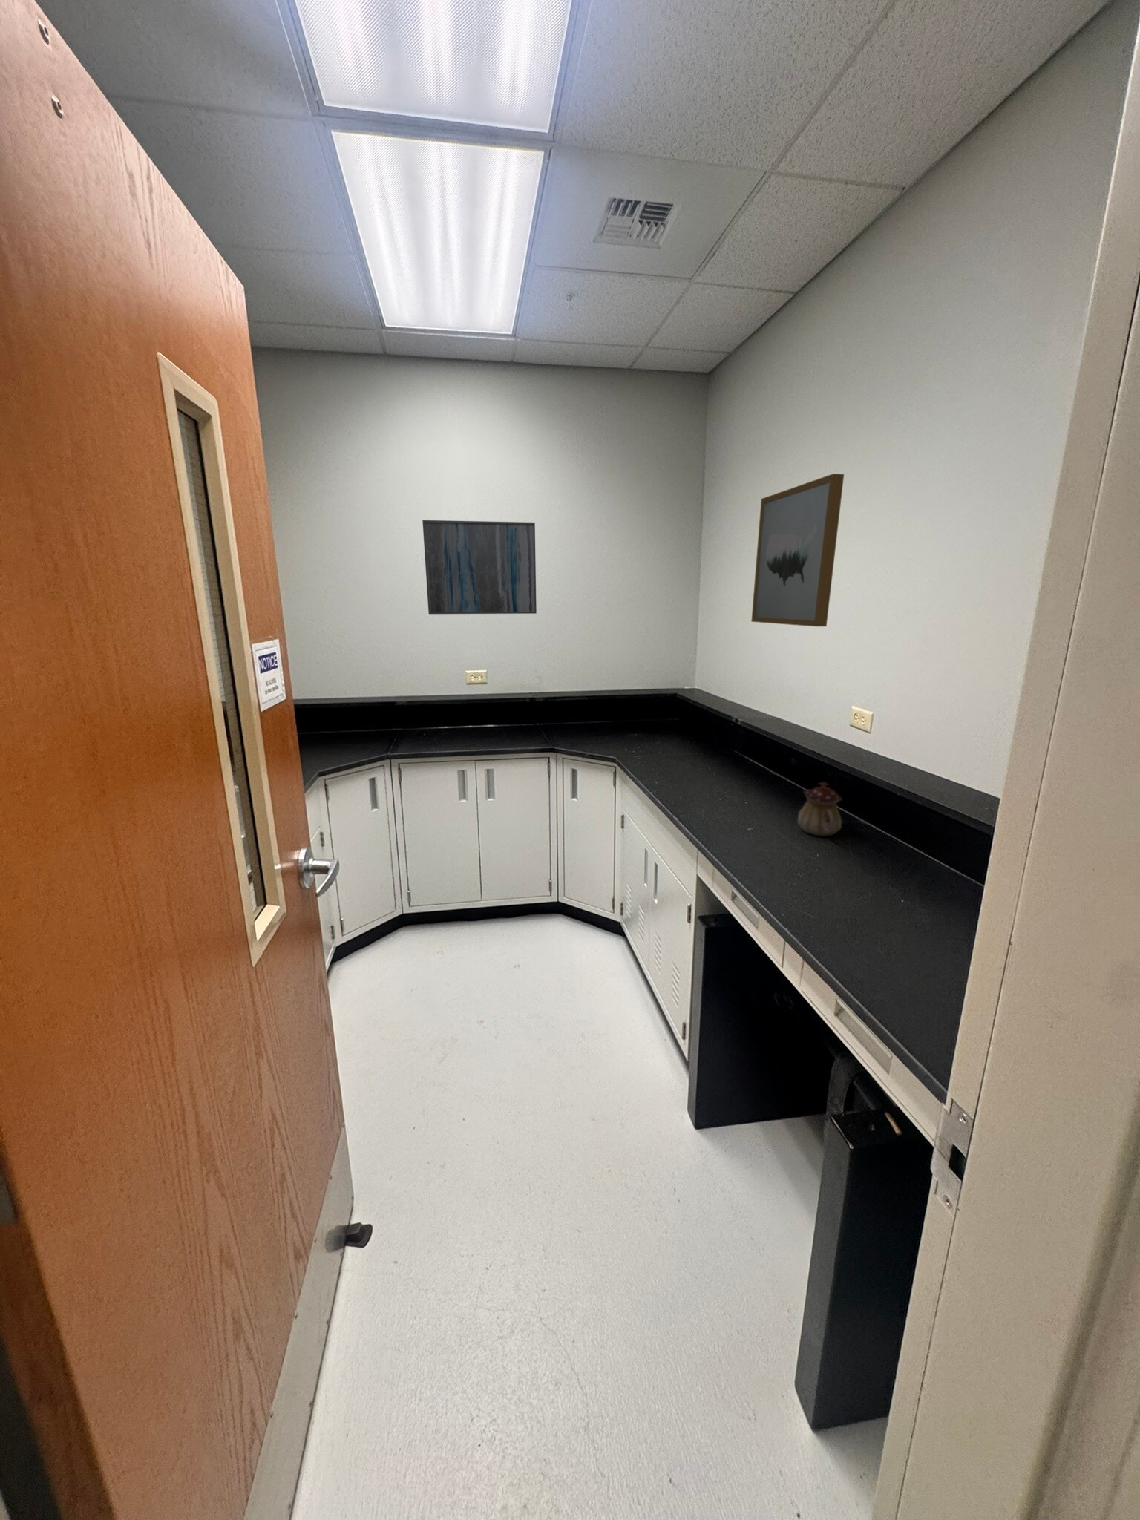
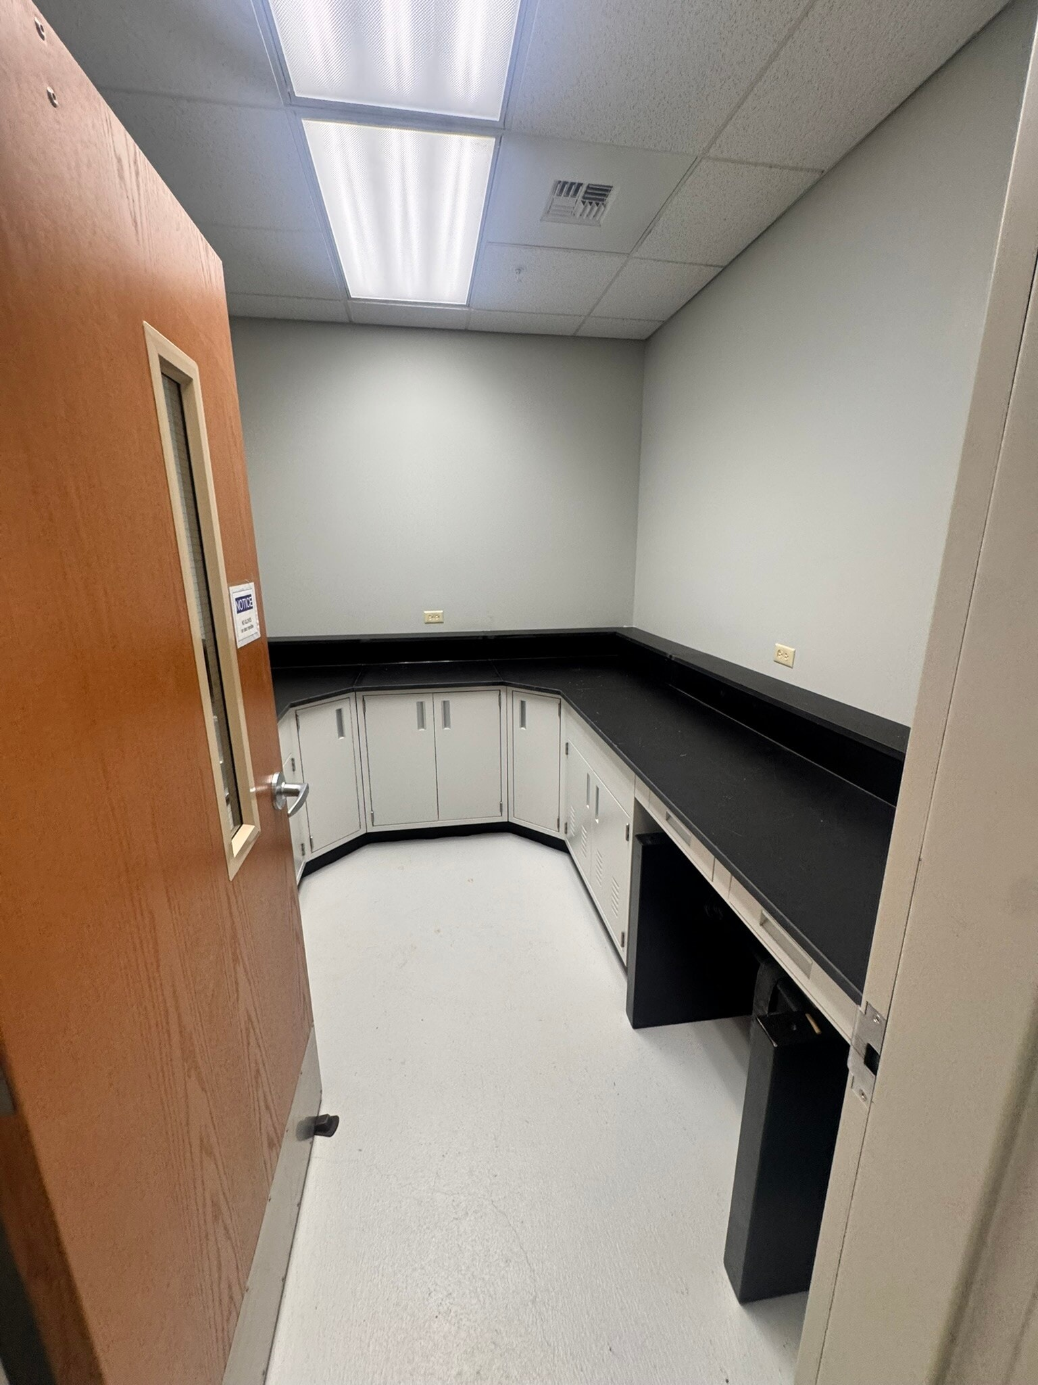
- wall art (481, 569)
- teapot (821, 807)
- wall art (792, 558)
